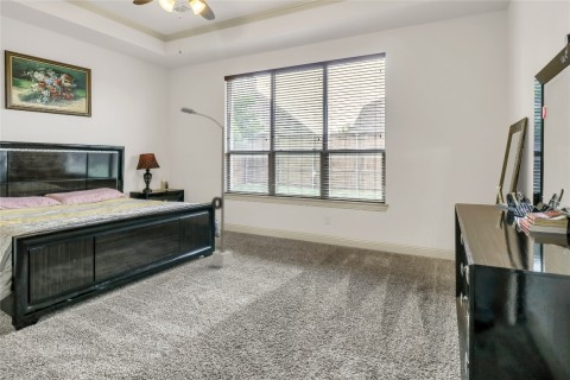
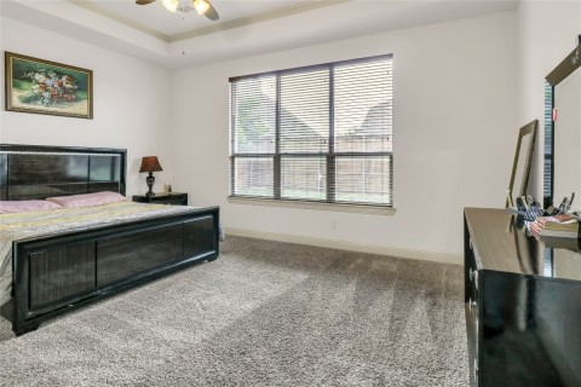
- street lamp (213, 198)
